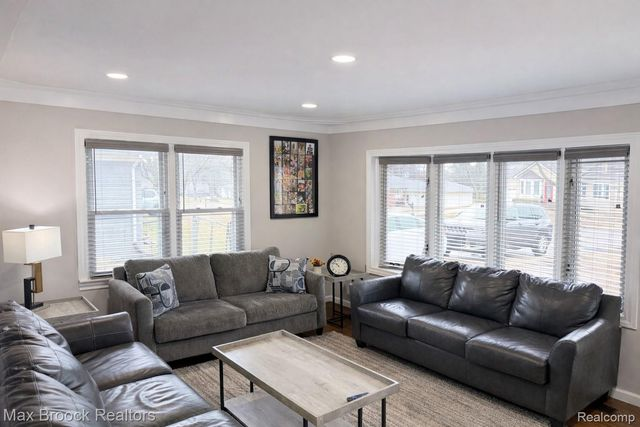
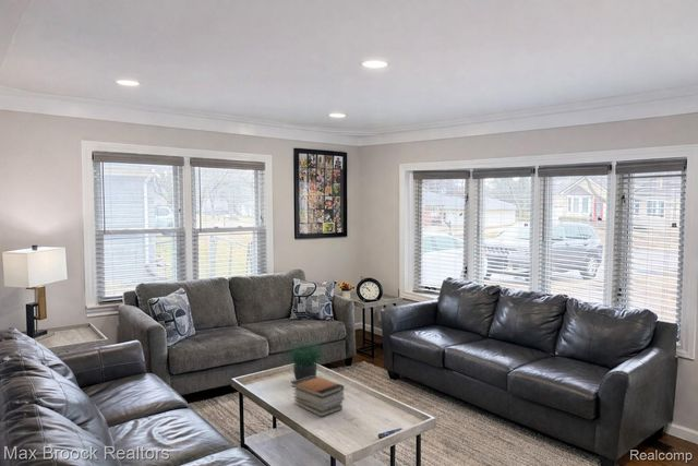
+ potted plant (304, 354)
+ book stack (317, 395)
